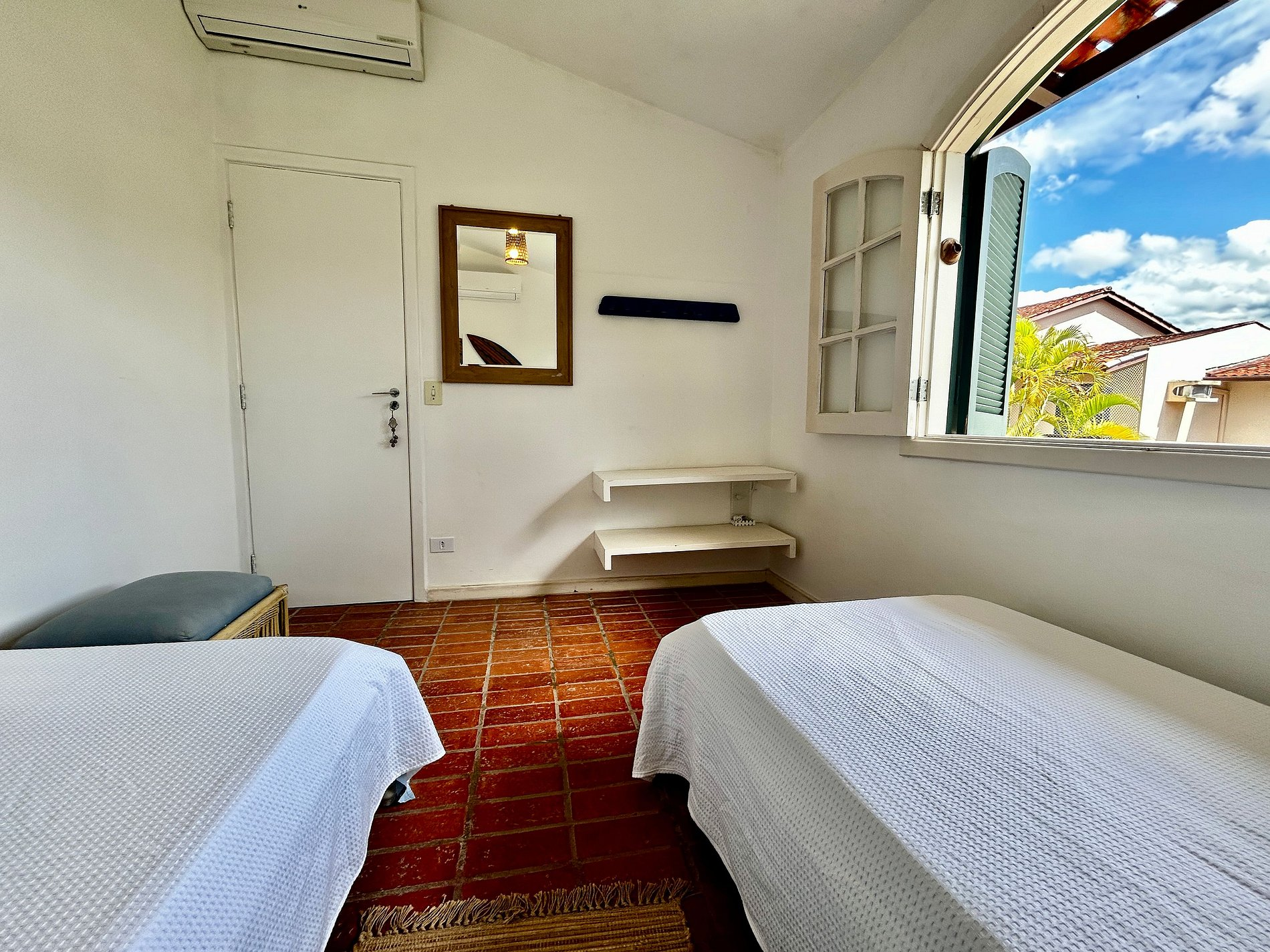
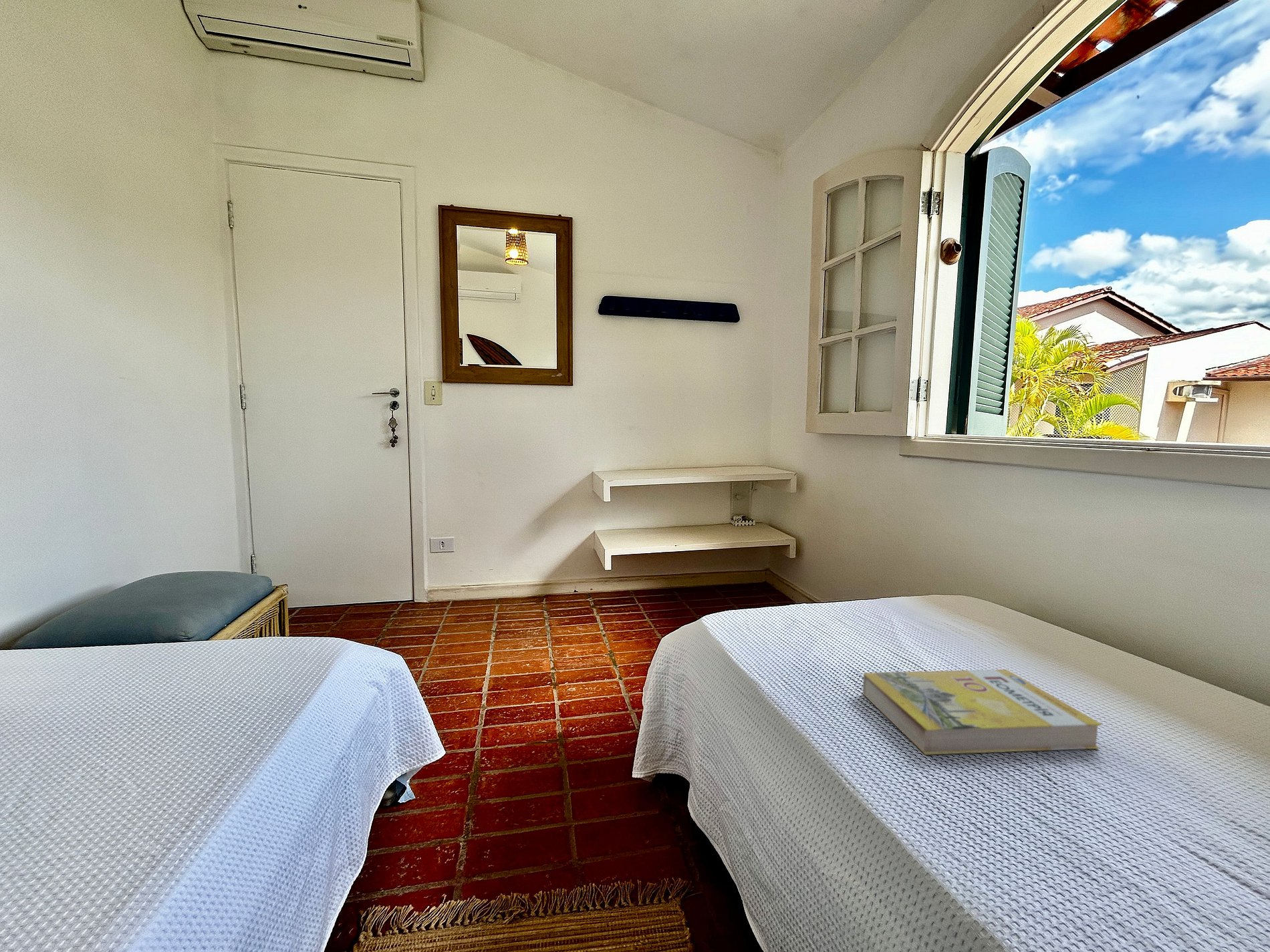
+ book (971, 707)
